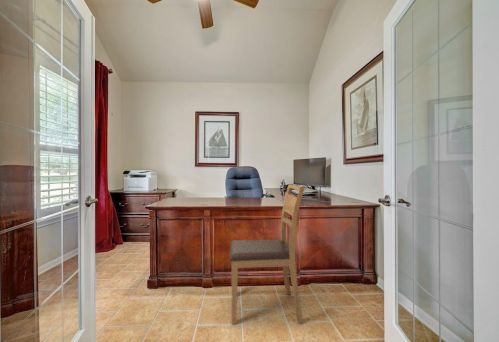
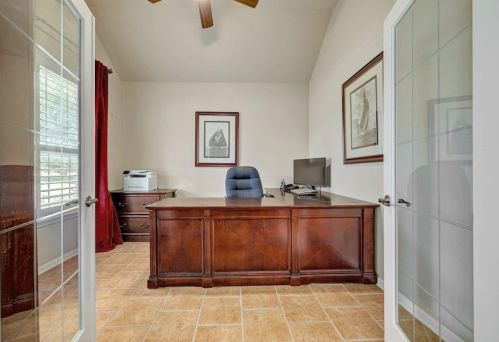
- chair (265, 246)
